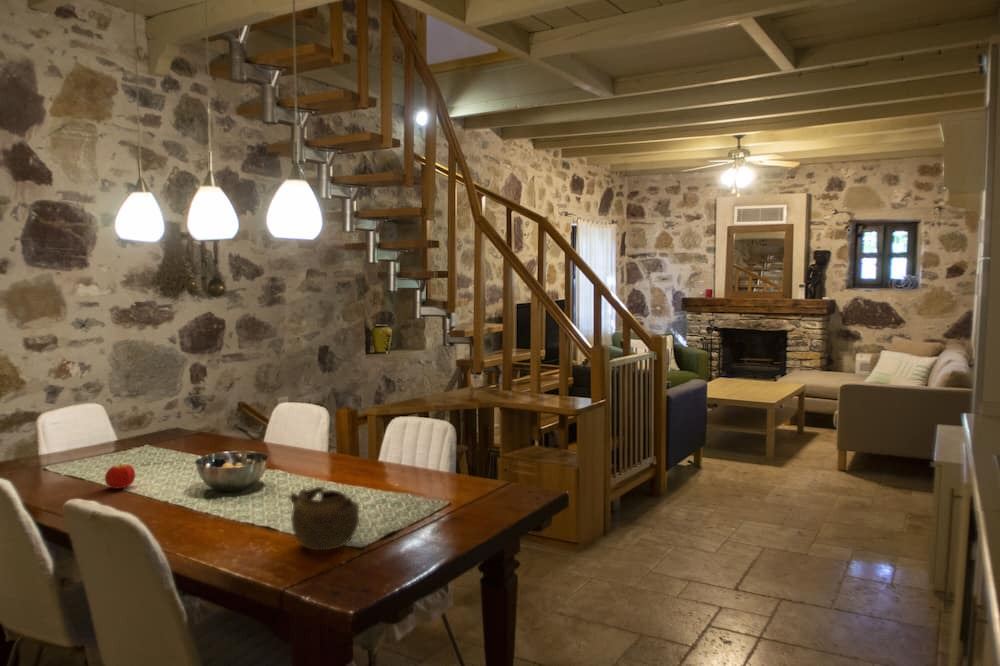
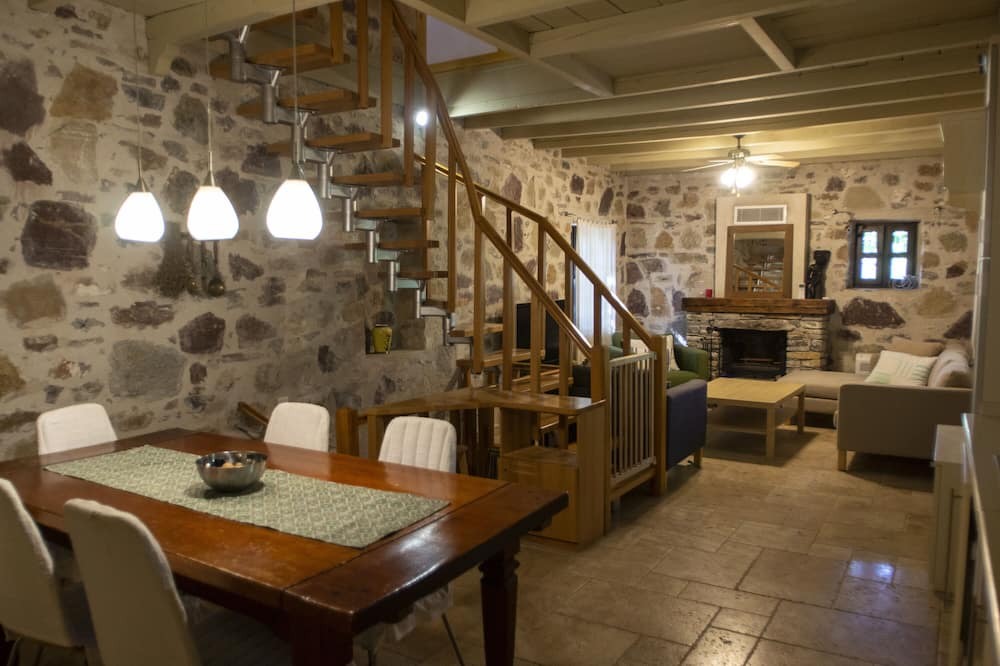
- teapot (321, 516)
- fruit (120, 475)
